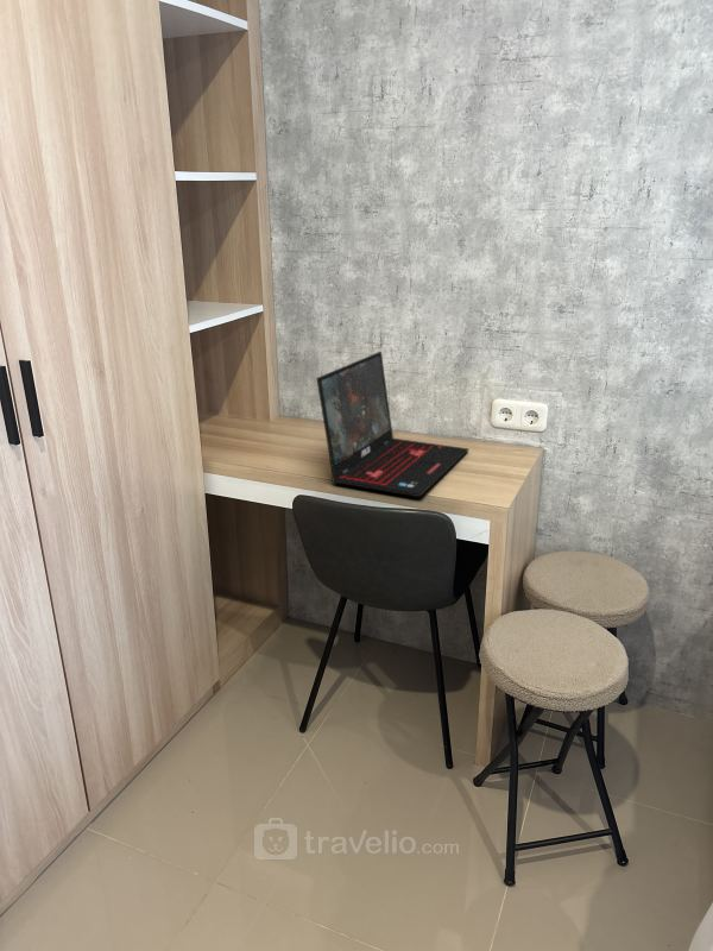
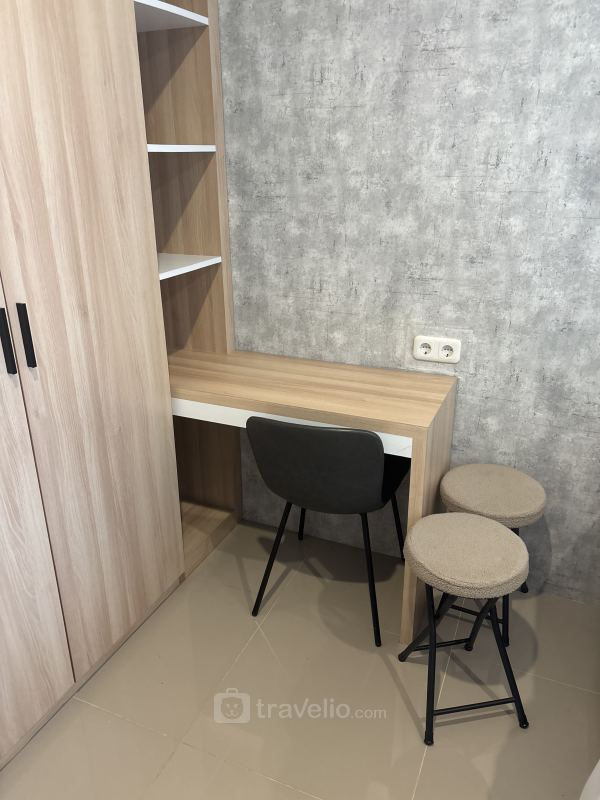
- laptop (390, 418)
